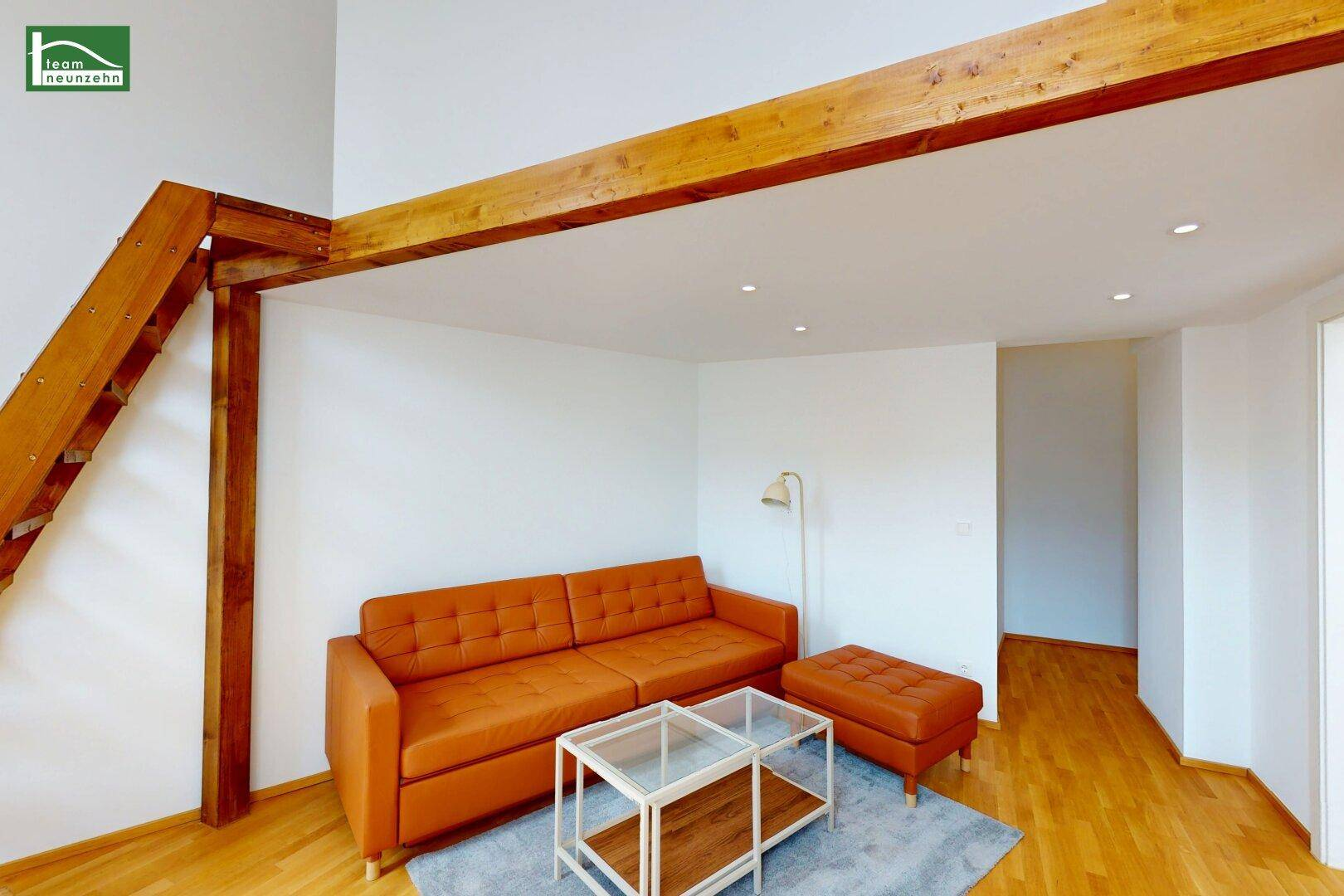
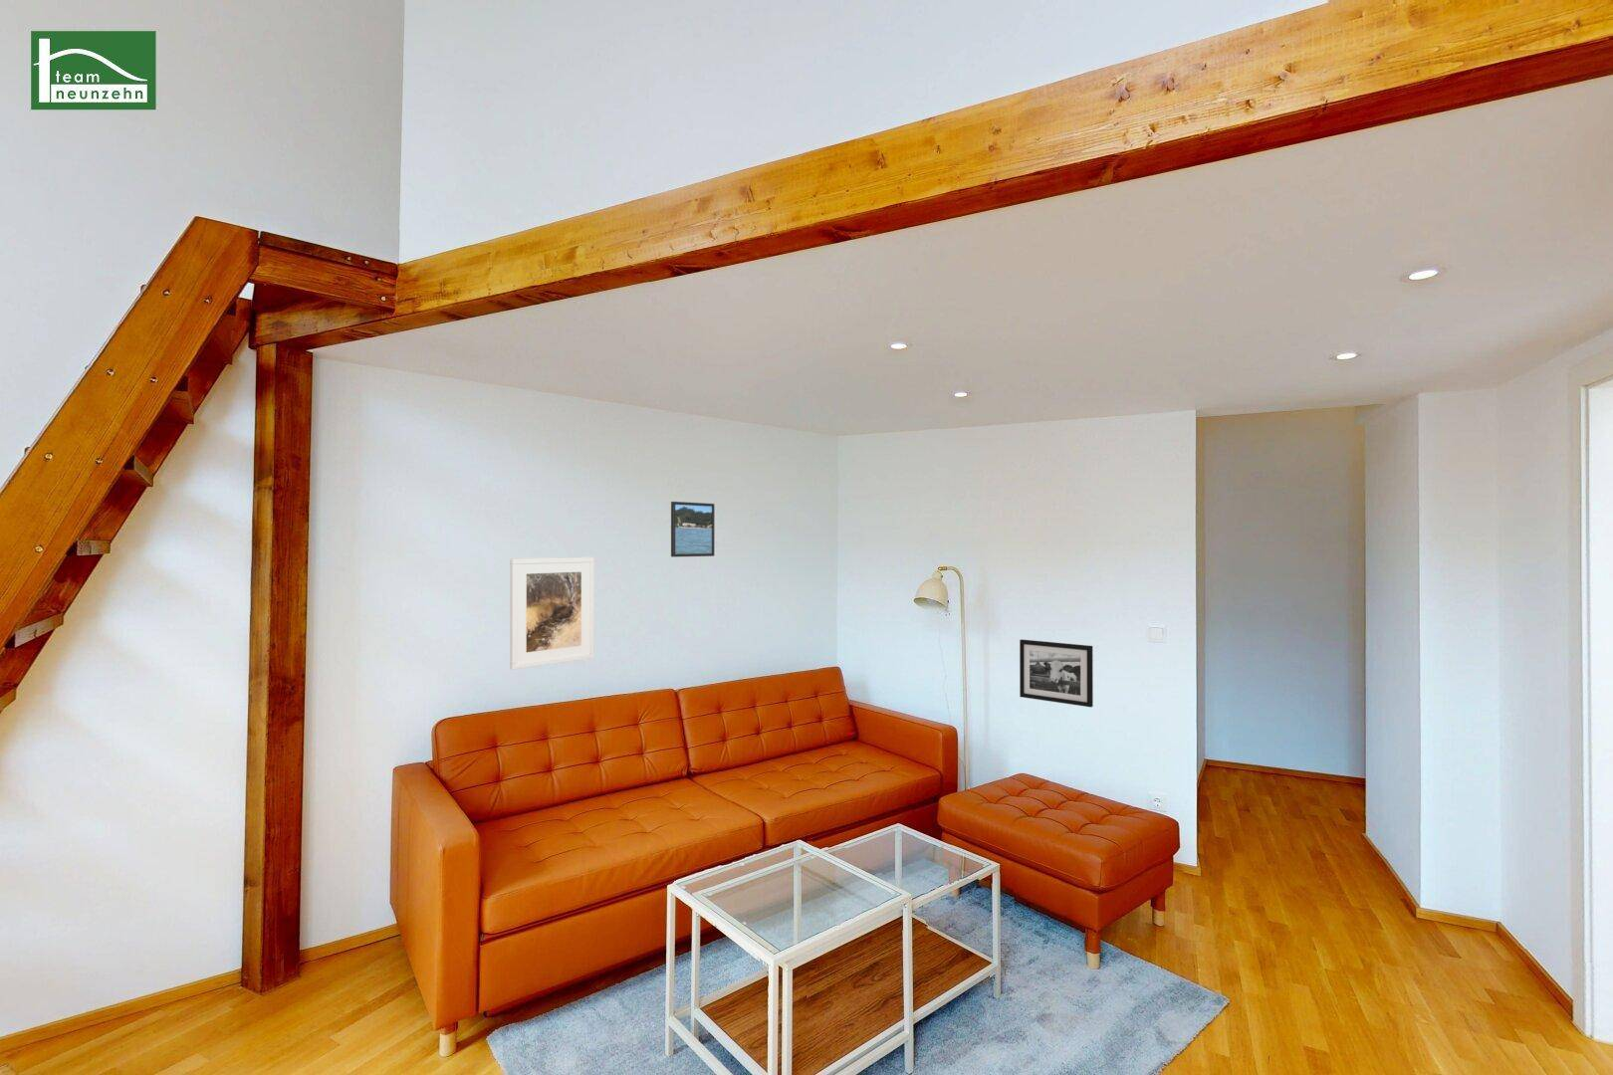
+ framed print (553, 611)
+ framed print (692, 529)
+ picture frame (1055, 672)
